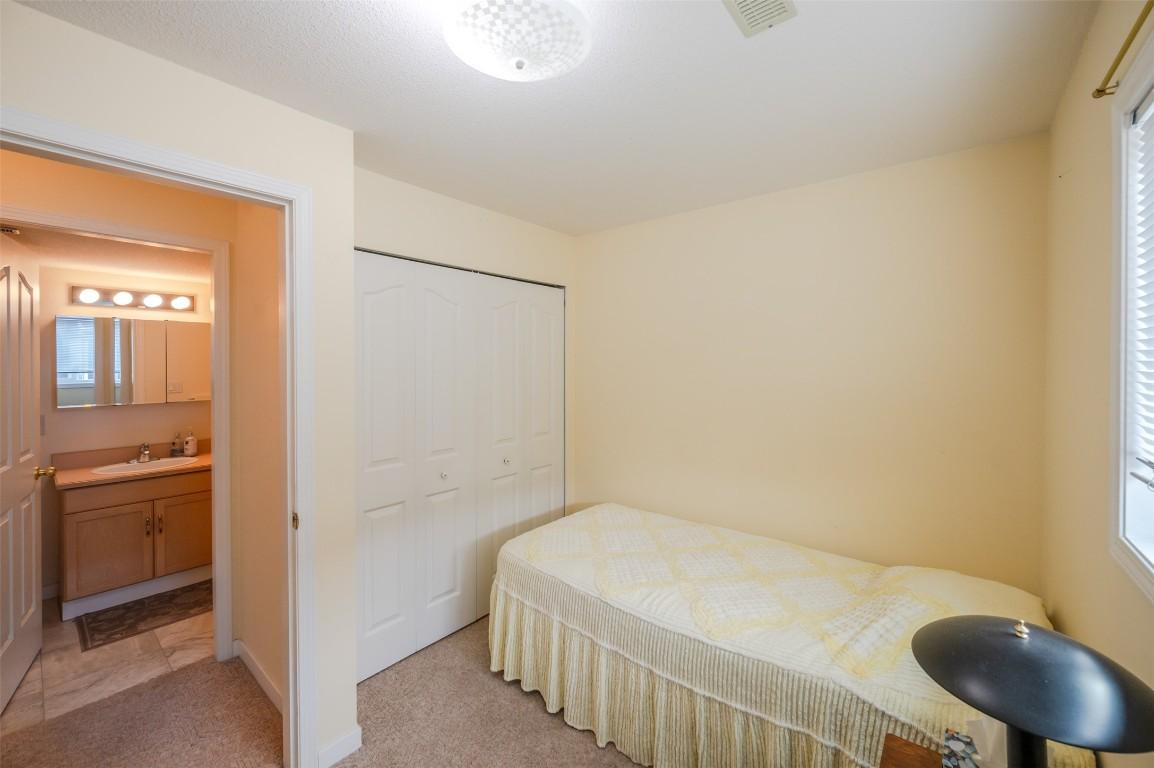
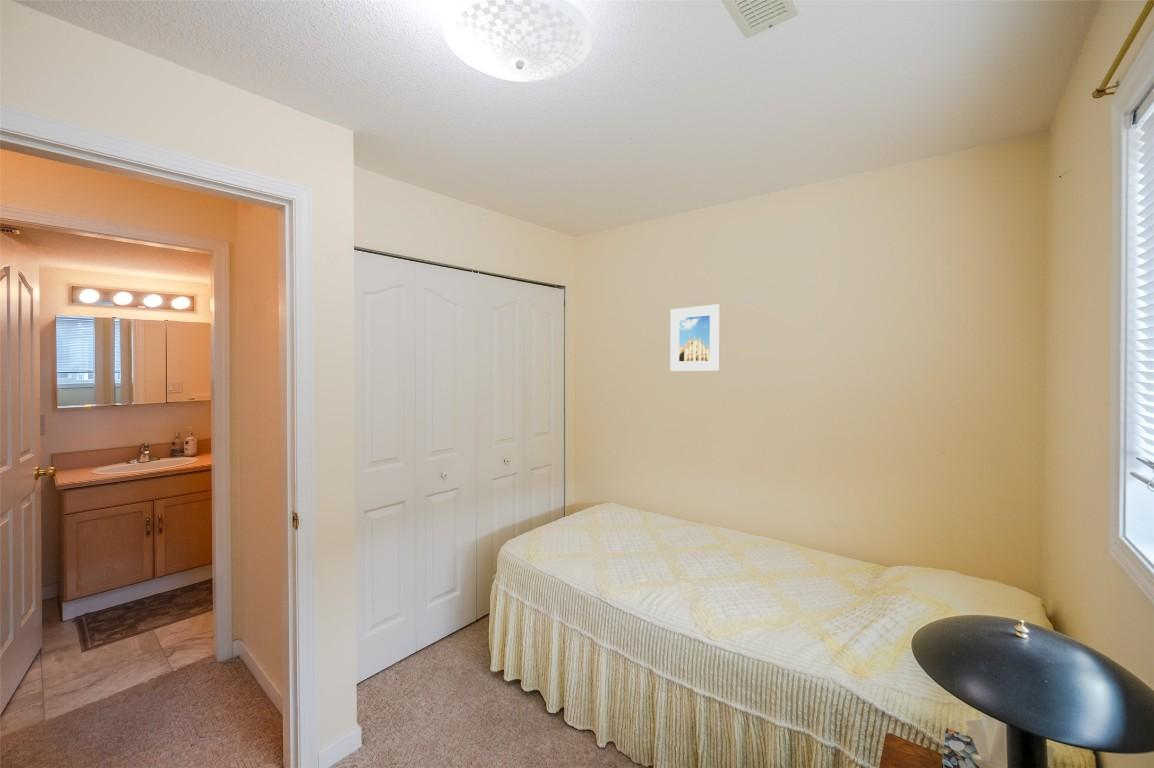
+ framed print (694, 338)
